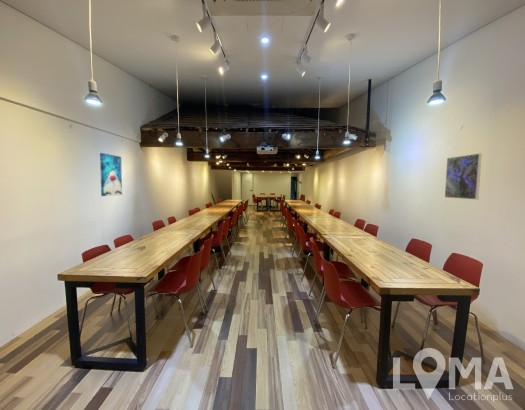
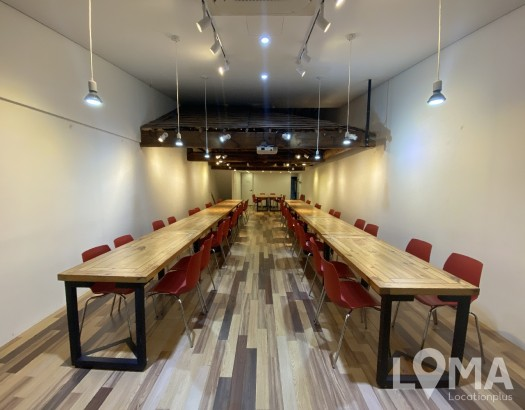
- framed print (461, 177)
- wall art (111, 175)
